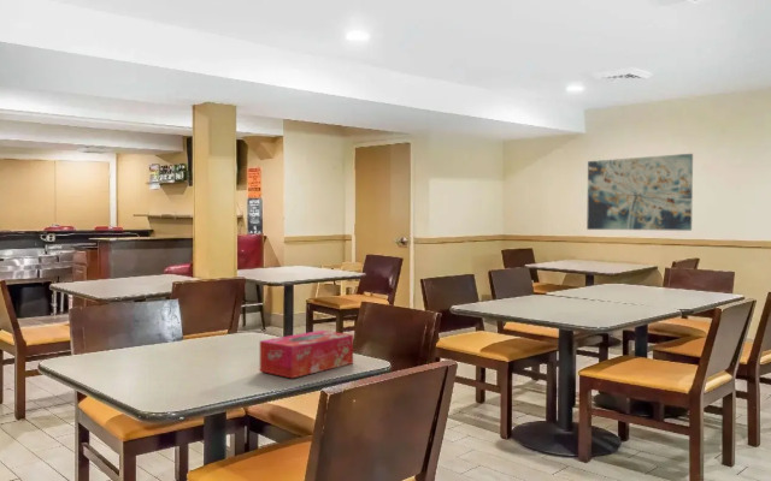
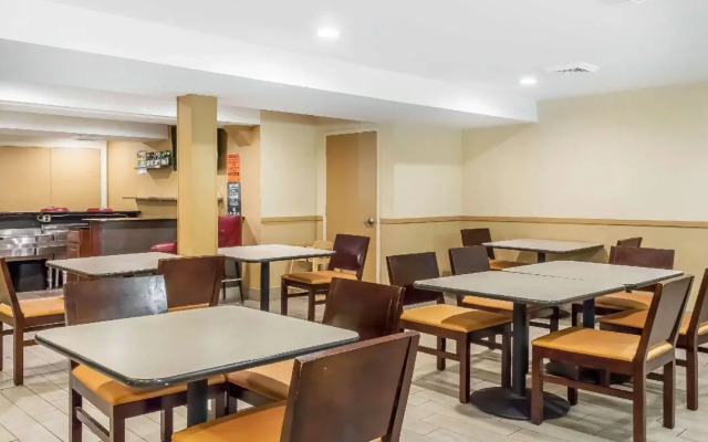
- tissue box (307, 352)
- wall art (636, 194)
